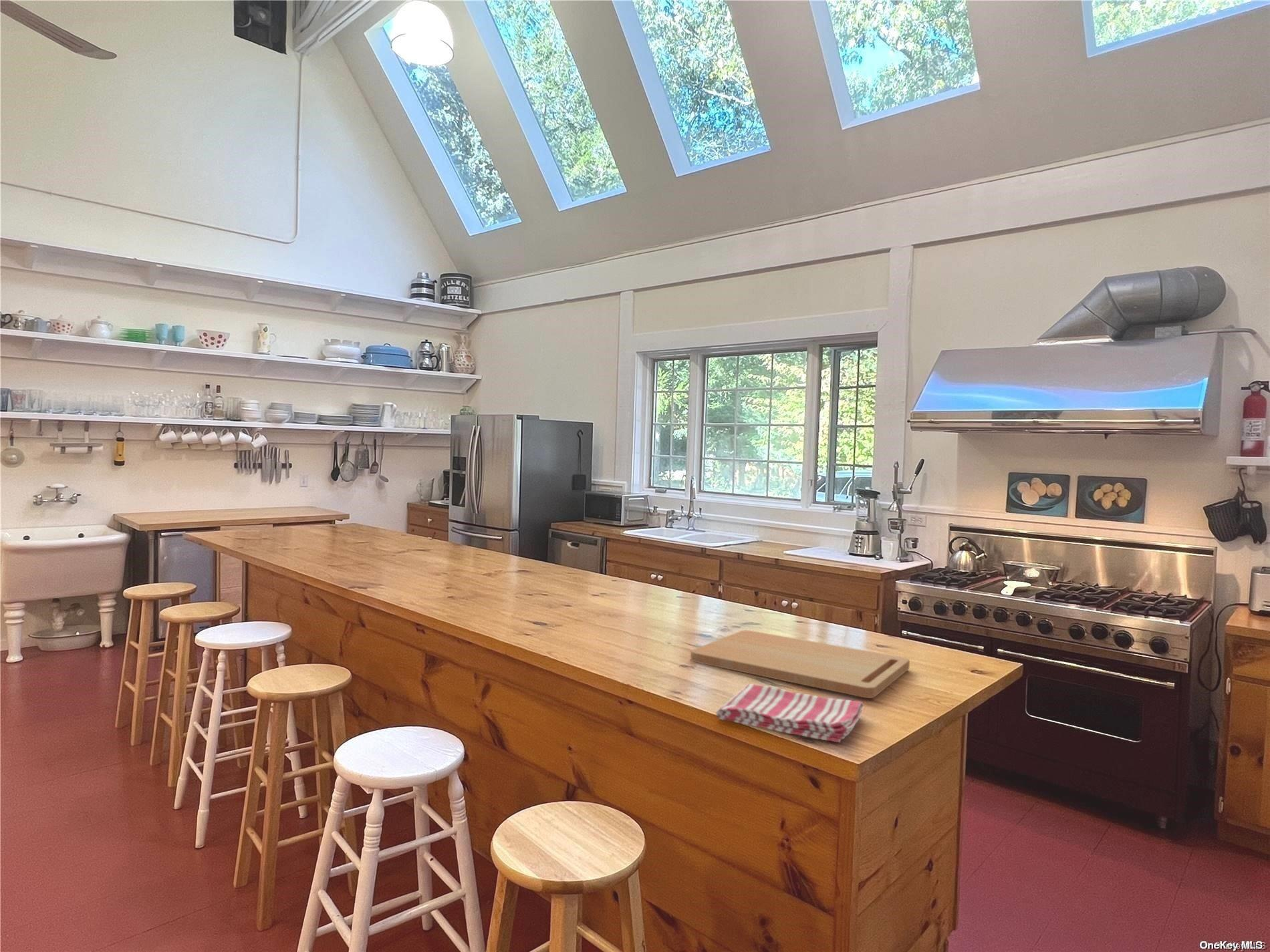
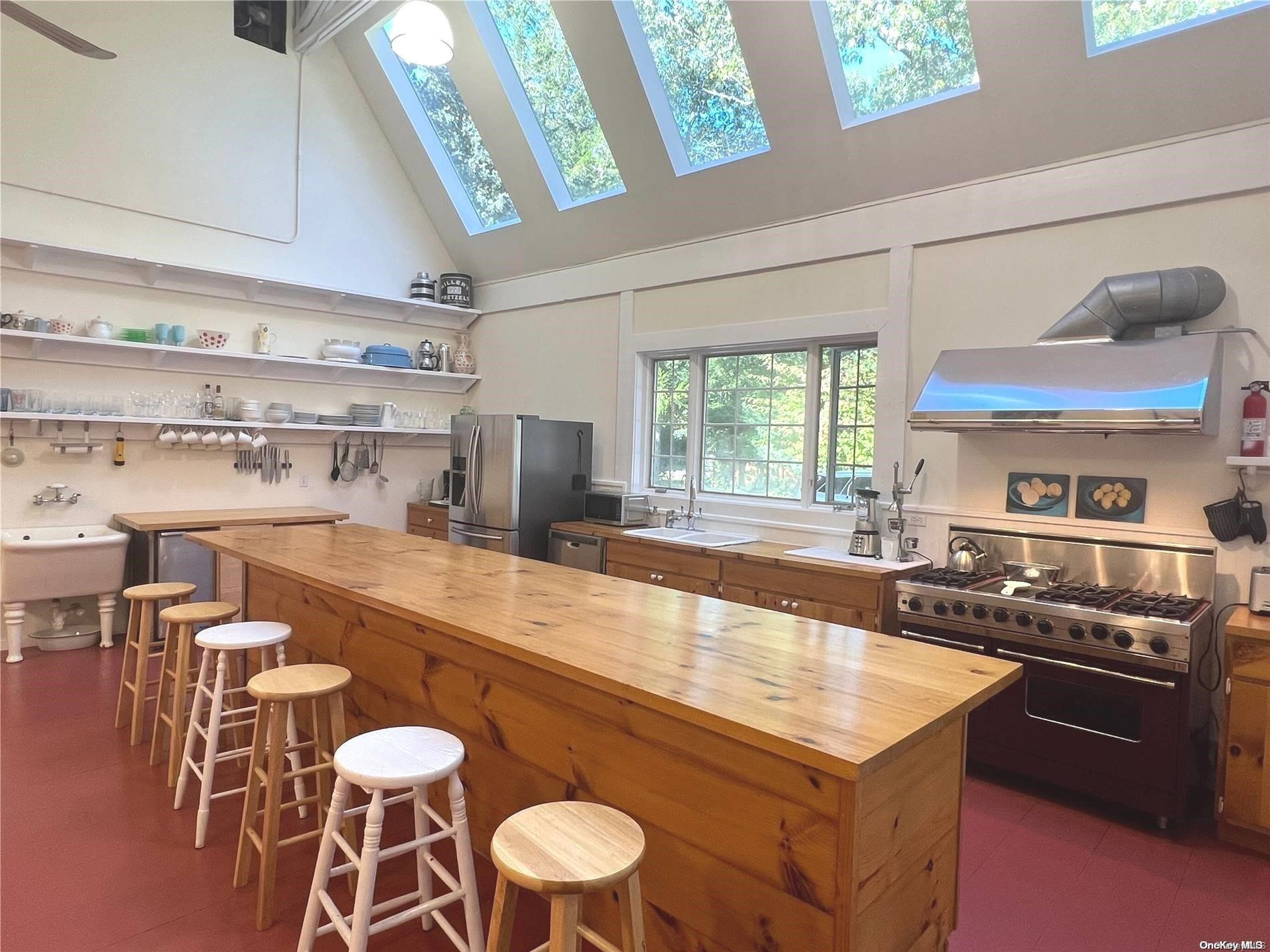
- dish towel (791, 707)
- cutting board (799, 659)
